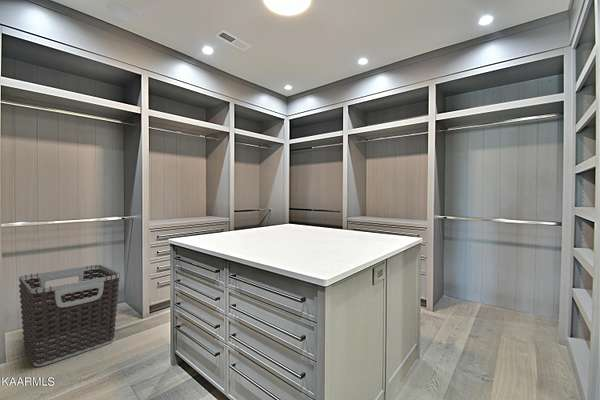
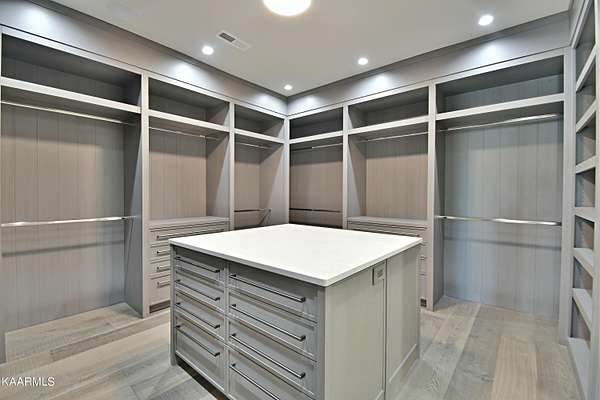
- clothes hamper (70, 309)
